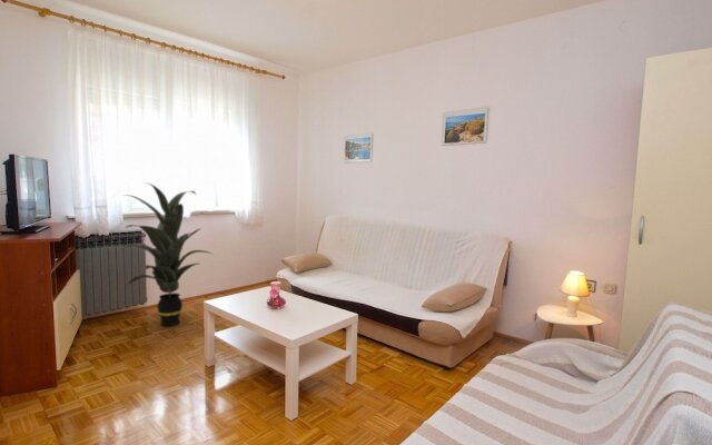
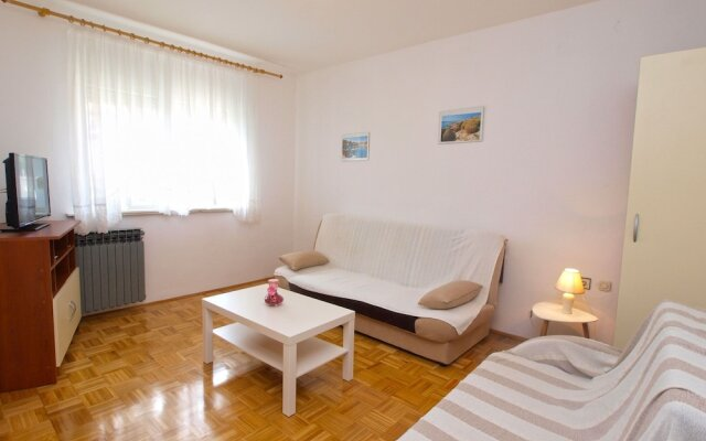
- indoor plant (161, 254)
